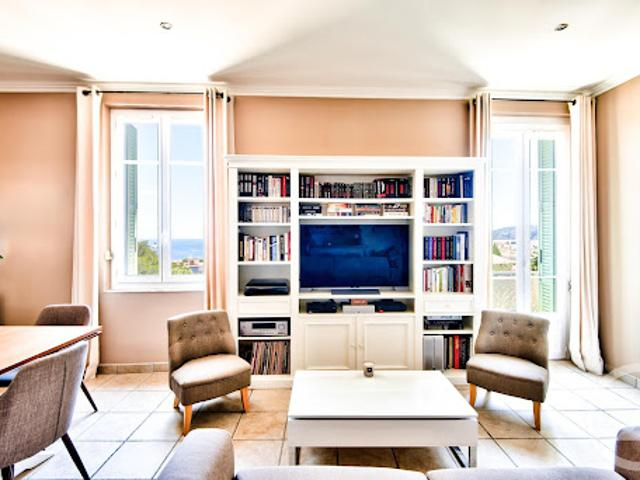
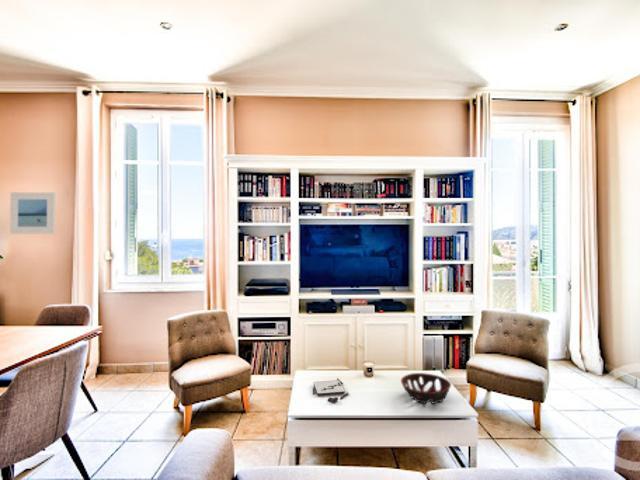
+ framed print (32, 213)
+ decorative bowl (423, 389)
+ board game (329, 389)
